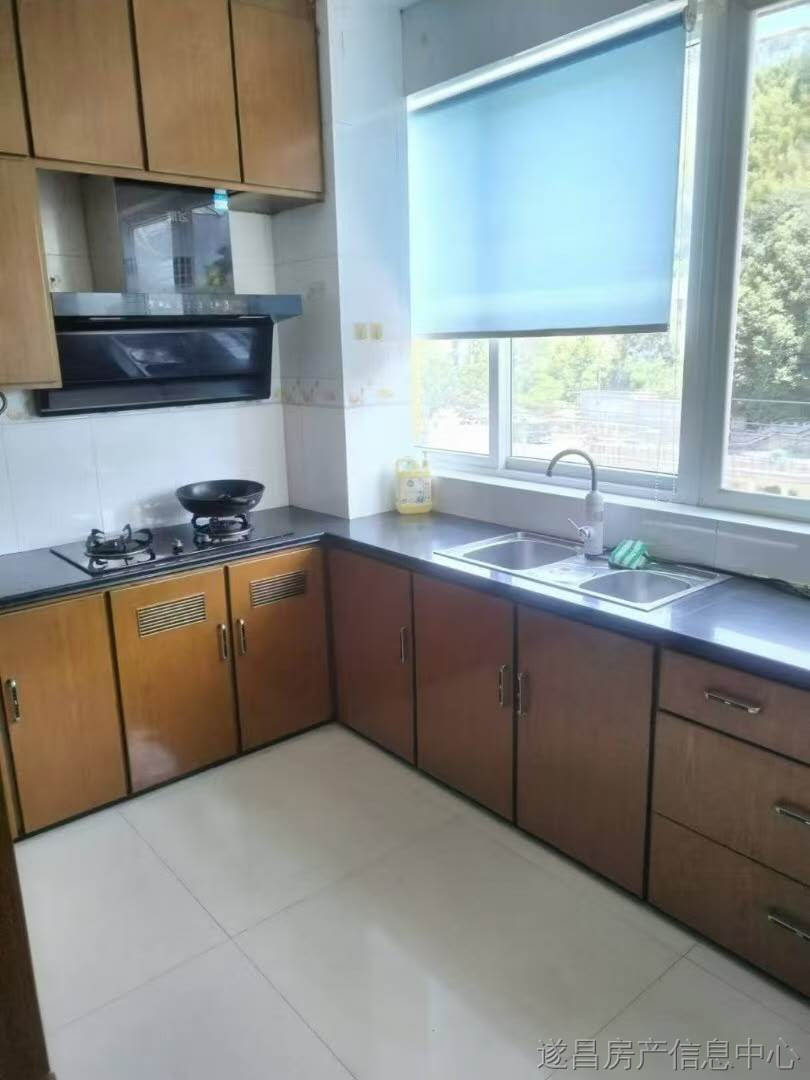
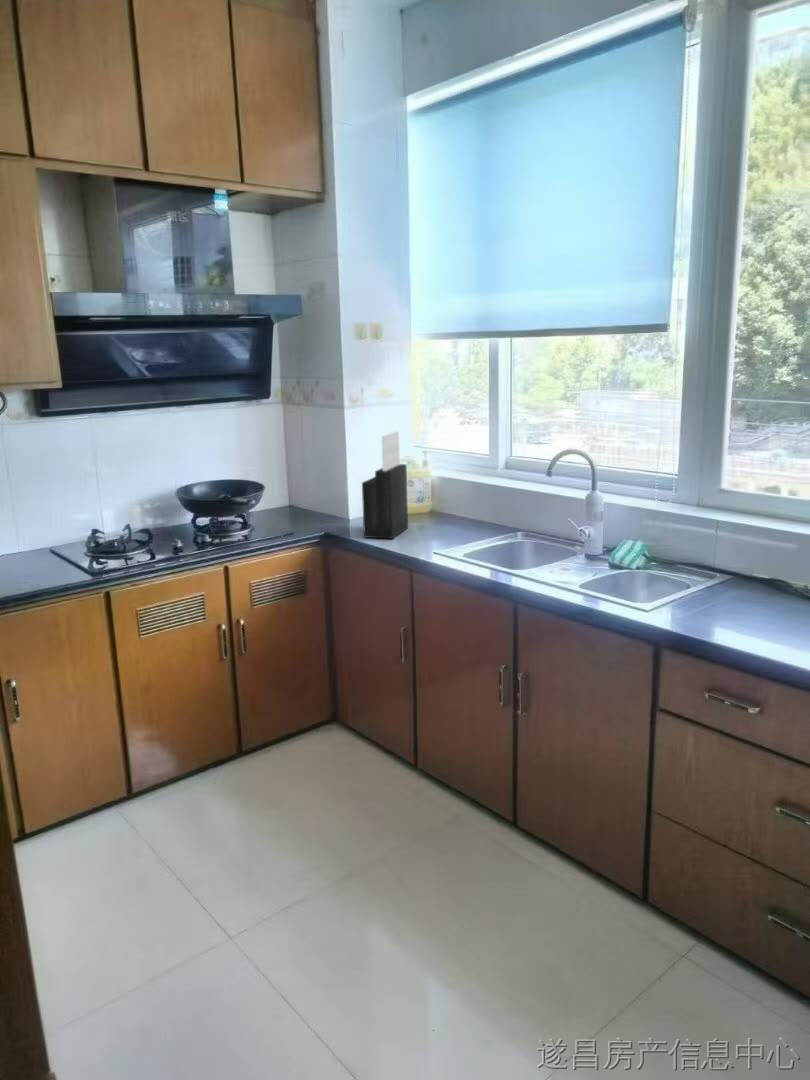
+ knife block (381, 483)
